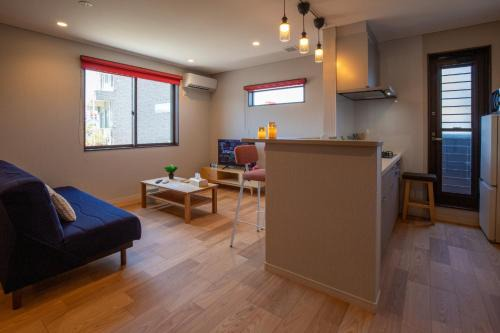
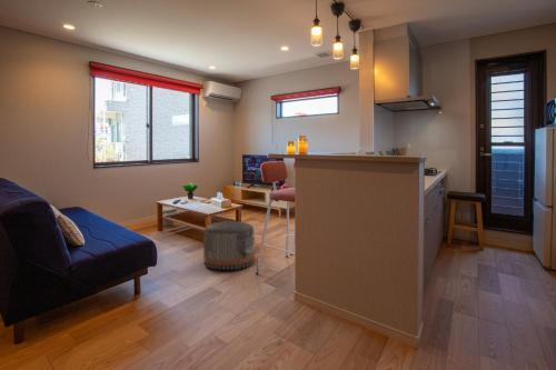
+ pouf (229, 241)
